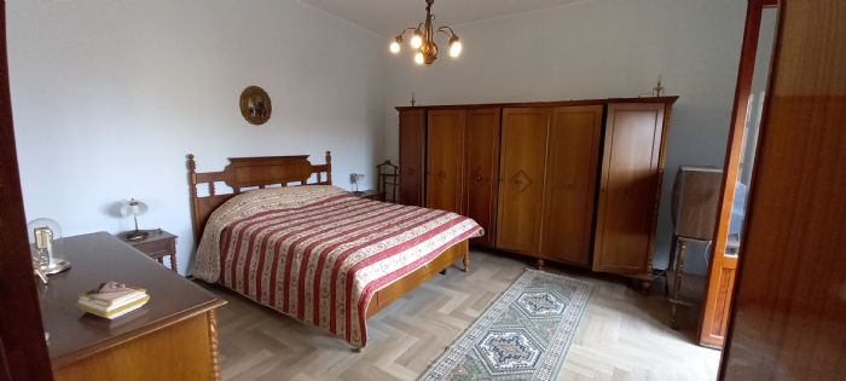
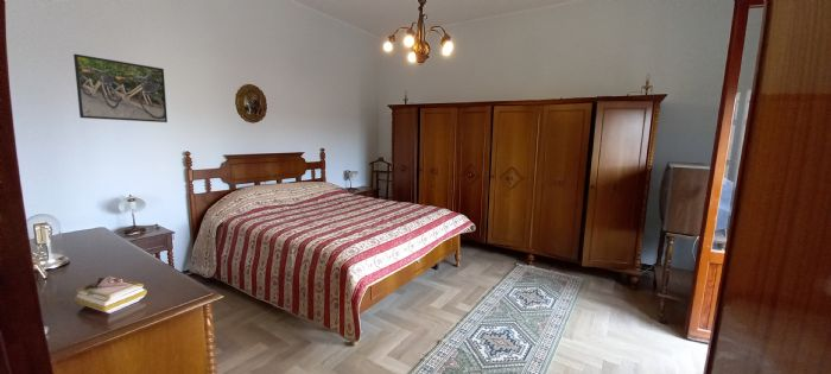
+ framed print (125, 91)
